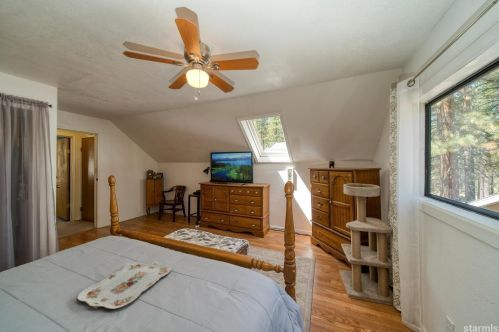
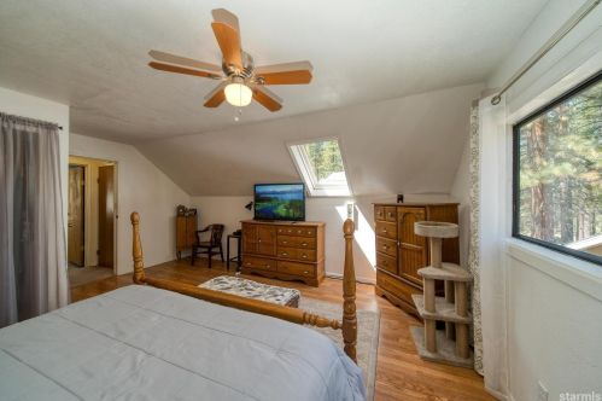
- serving tray (130, 280)
